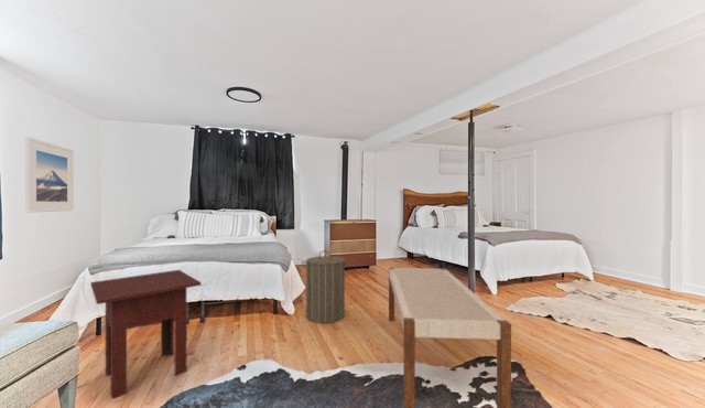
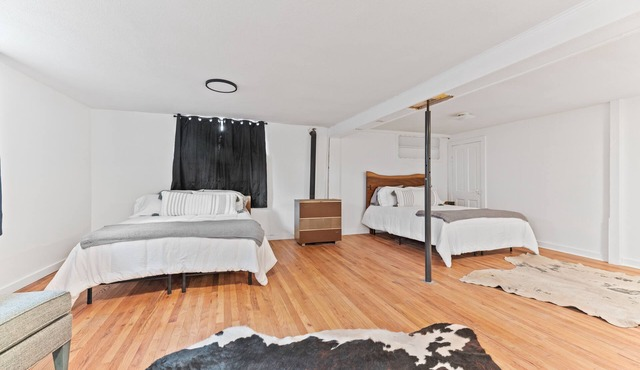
- bench (431, 320)
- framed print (52, 178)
- laundry hamper (325, 282)
- side table (143, 324)
